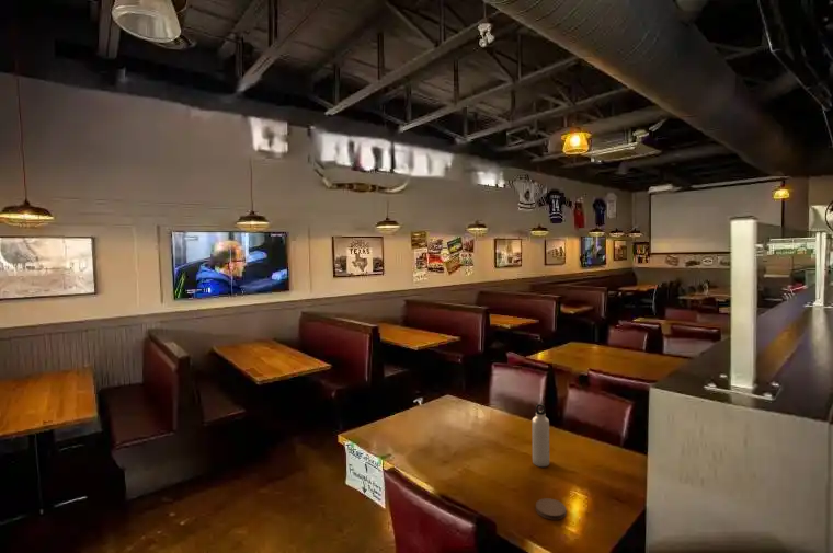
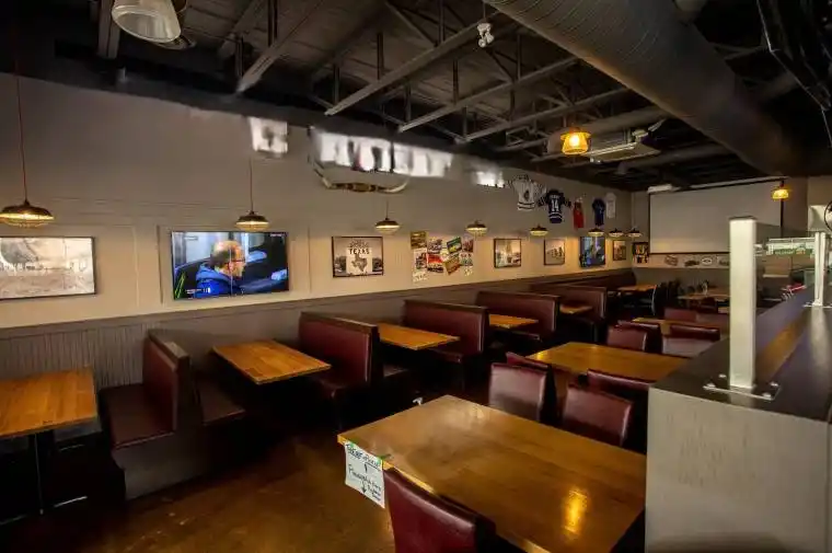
- water bottle (540, 434)
- coaster (550, 508)
